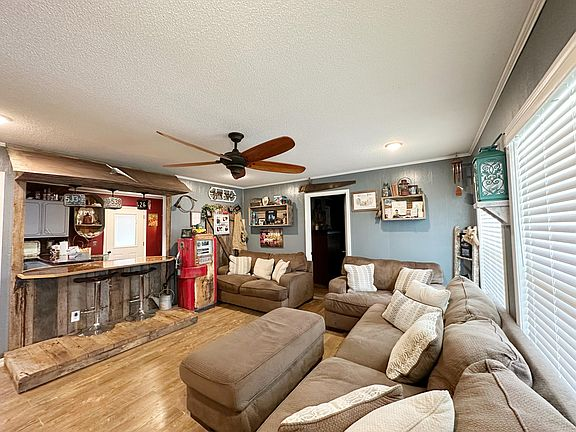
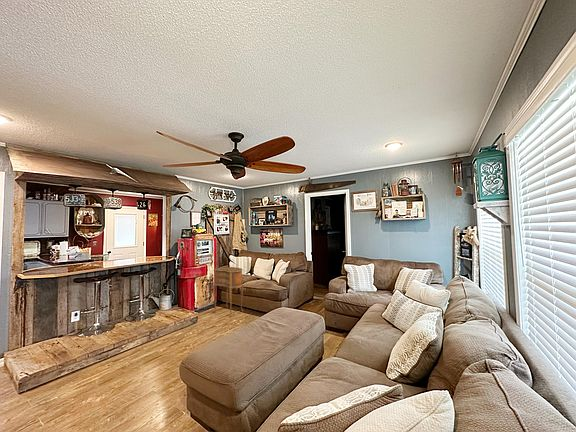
+ side table (229, 290)
